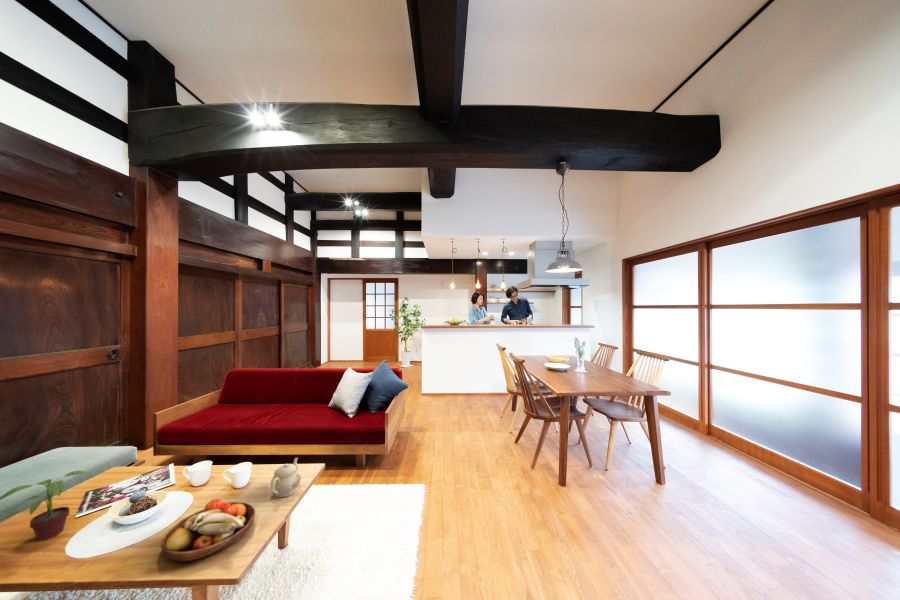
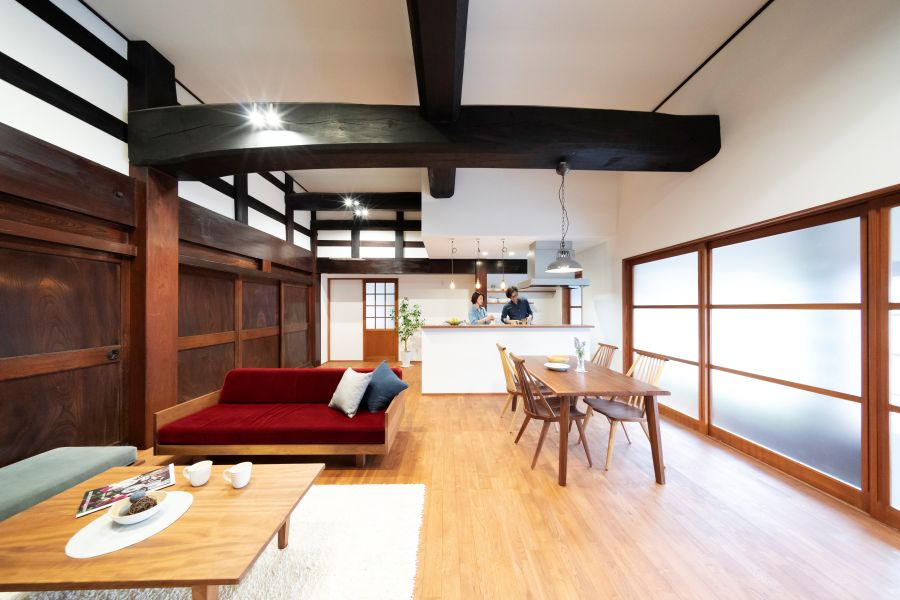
- teapot (285, 478)
- potted plant (47, 508)
- fruit bowl (212, 521)
